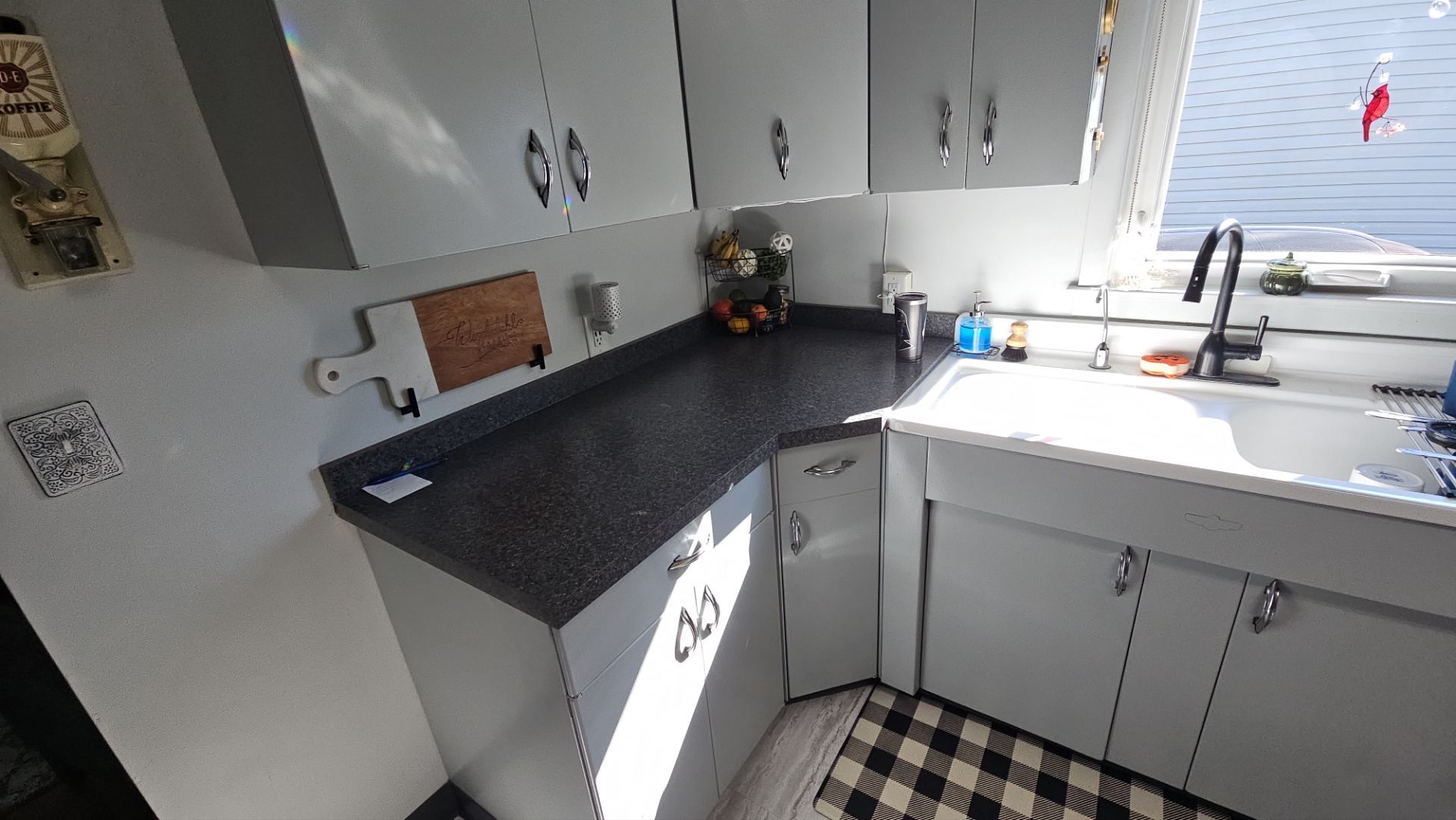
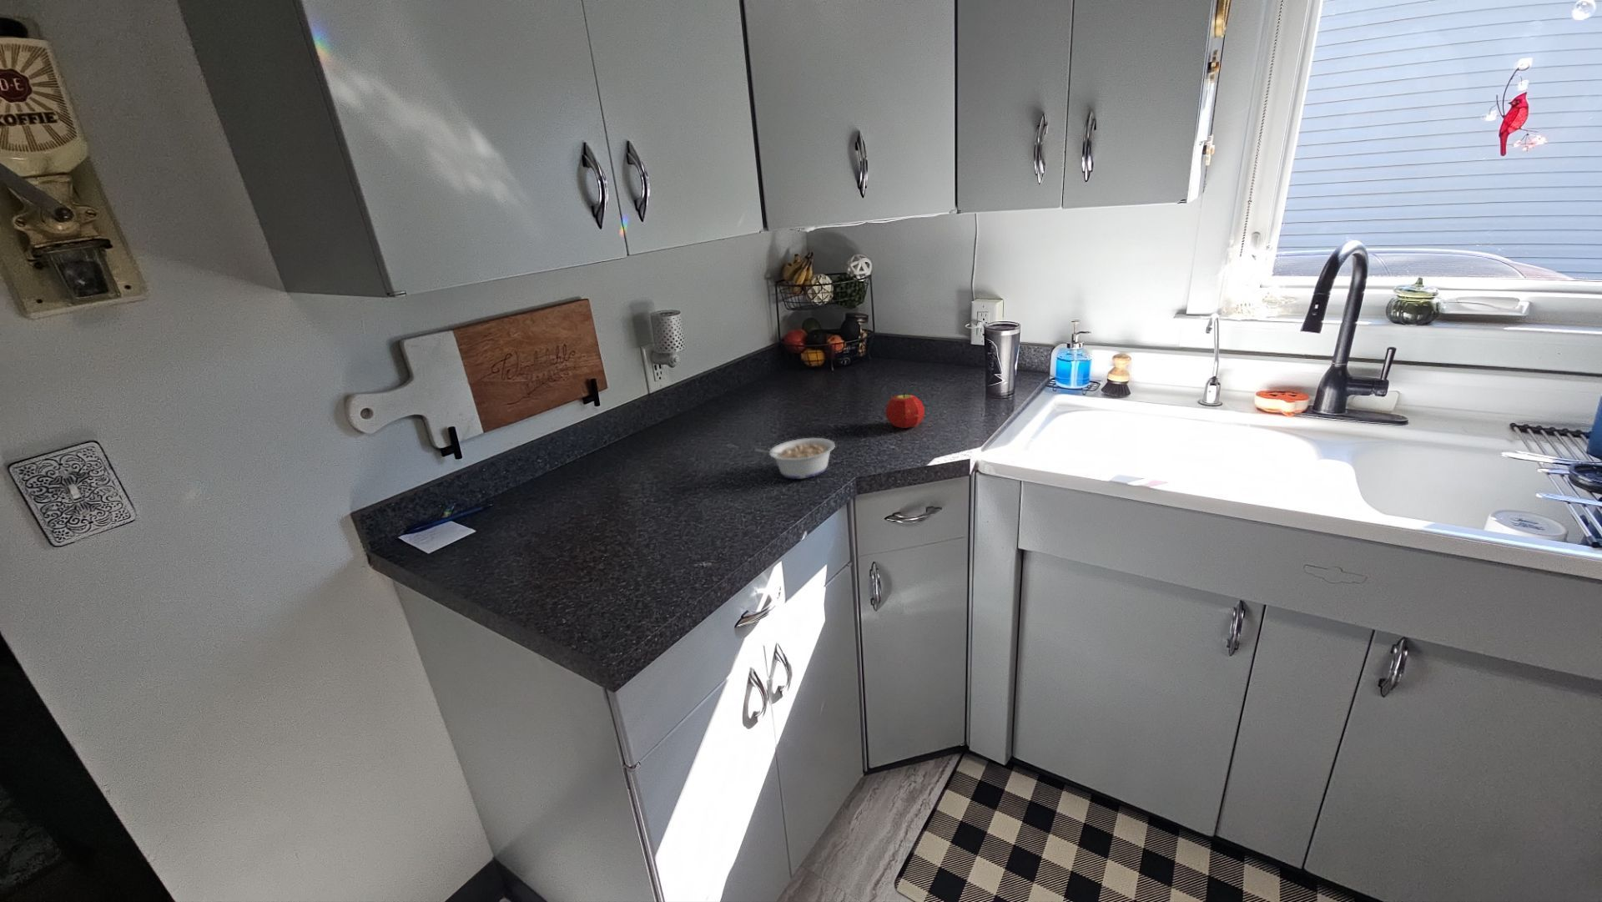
+ fruit (904, 409)
+ legume (800, 458)
